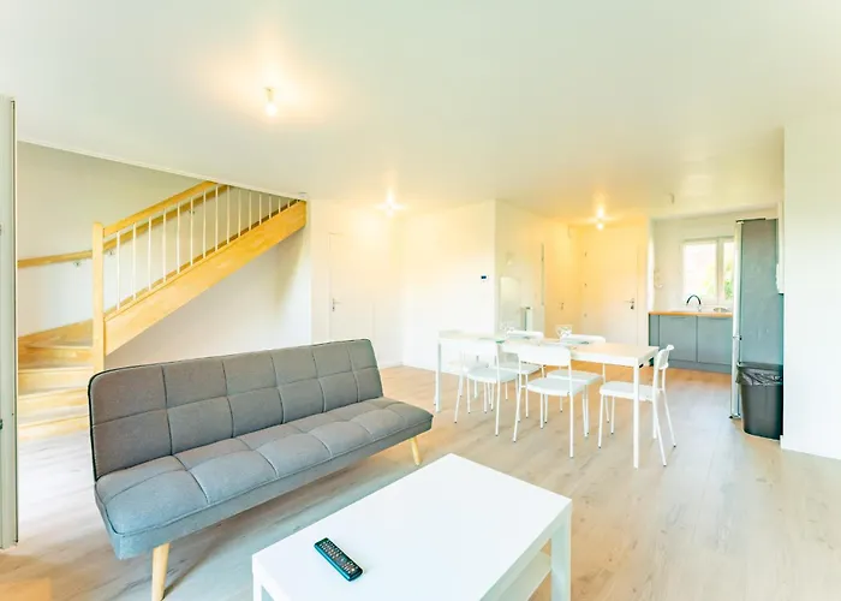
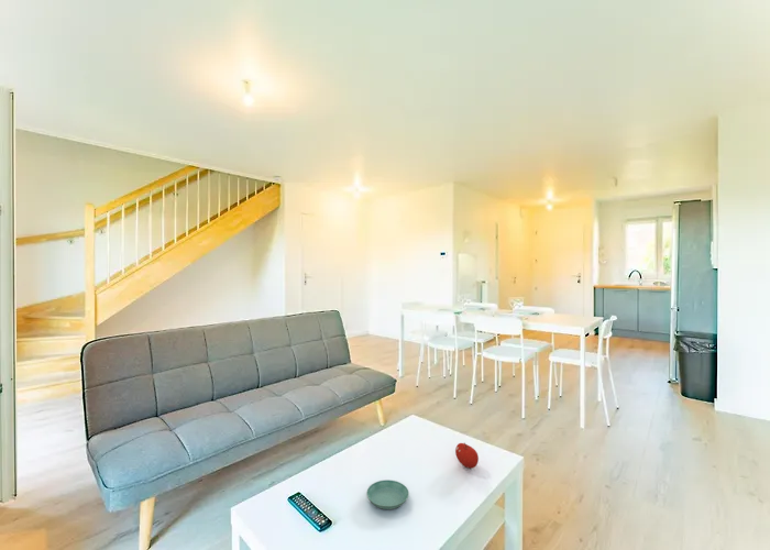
+ saucer (387, 495)
+ fruit (466, 454)
